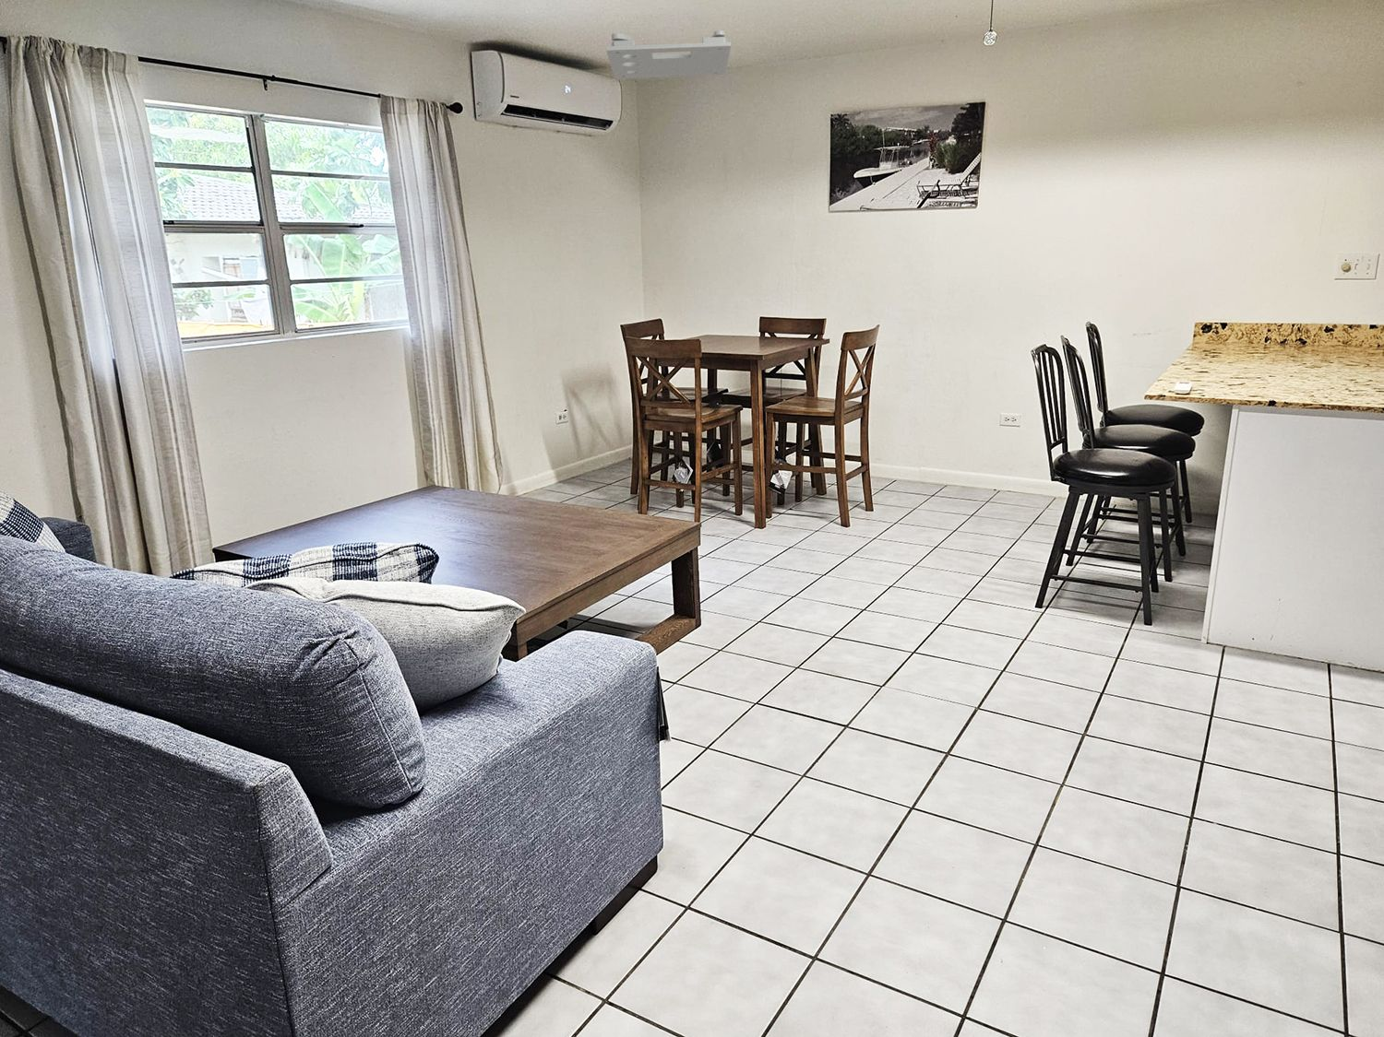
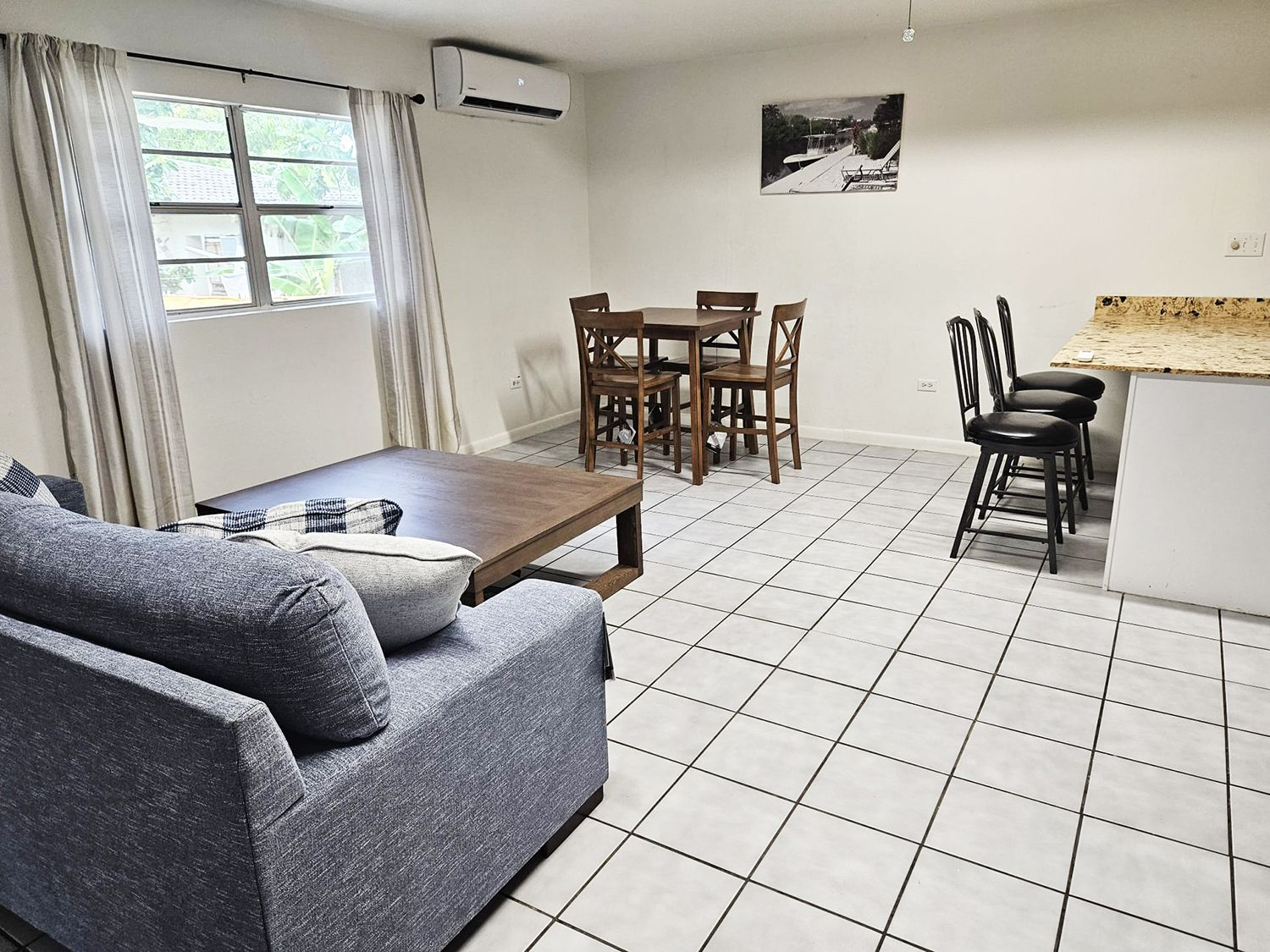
- ceiling fixture (669, 54)
